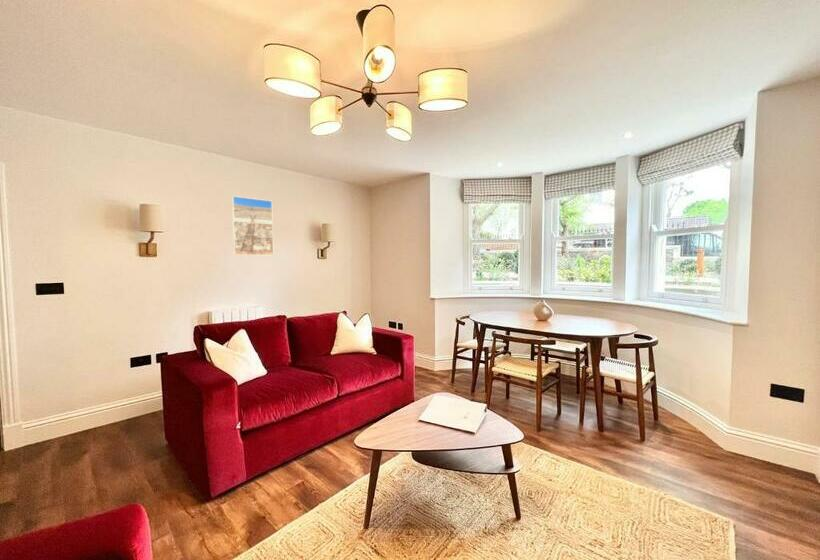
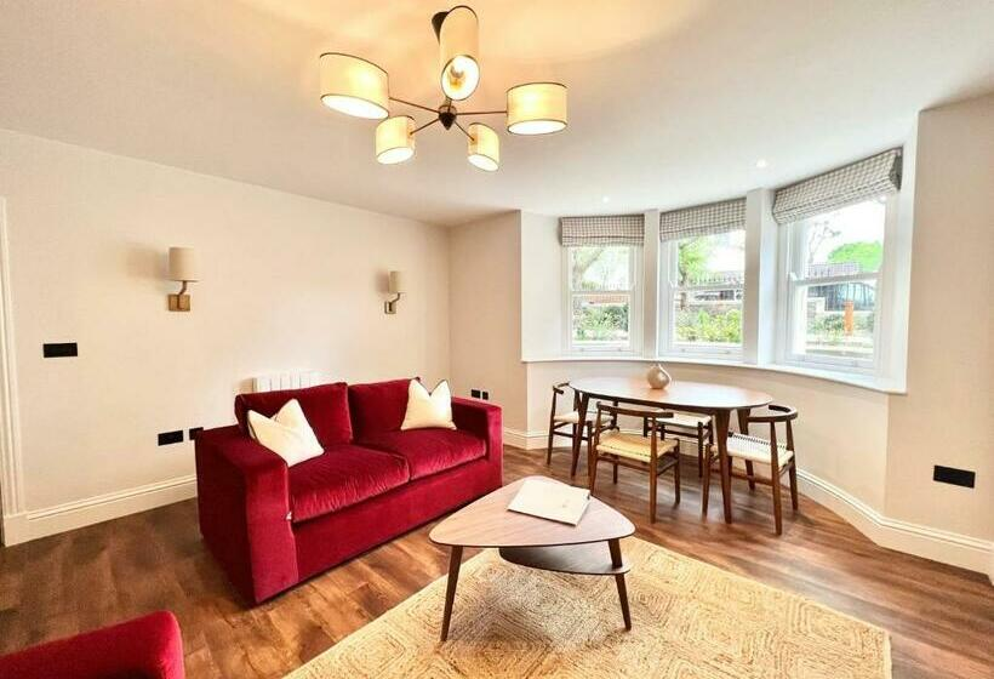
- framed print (253, 226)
